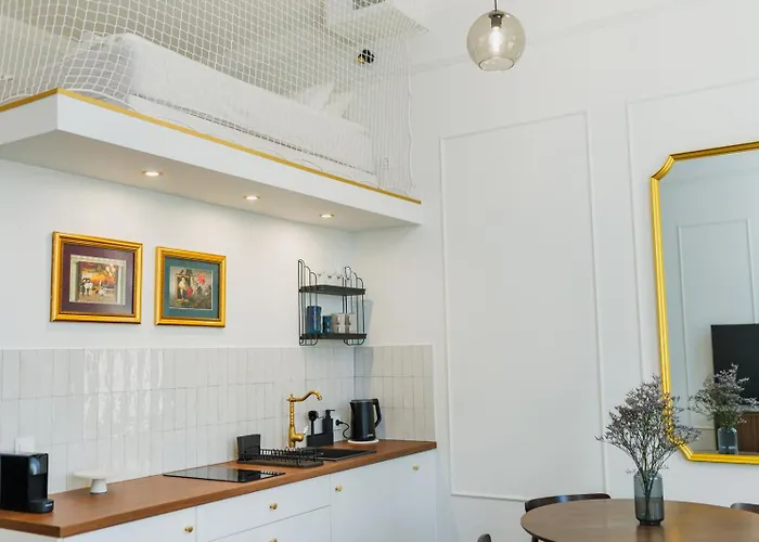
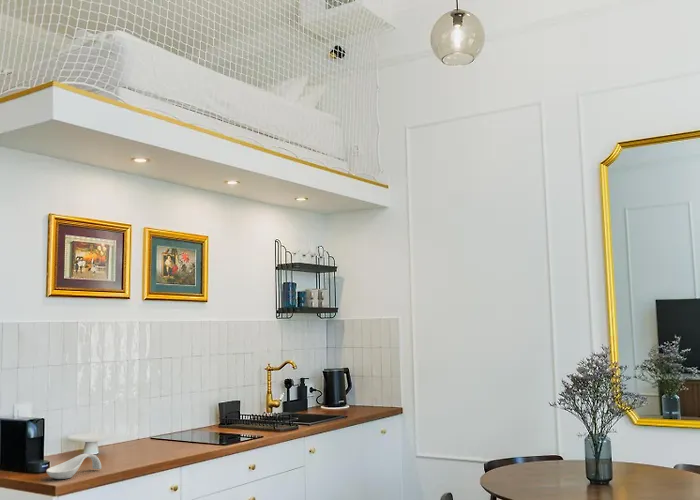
+ spoon rest (74, 465)
